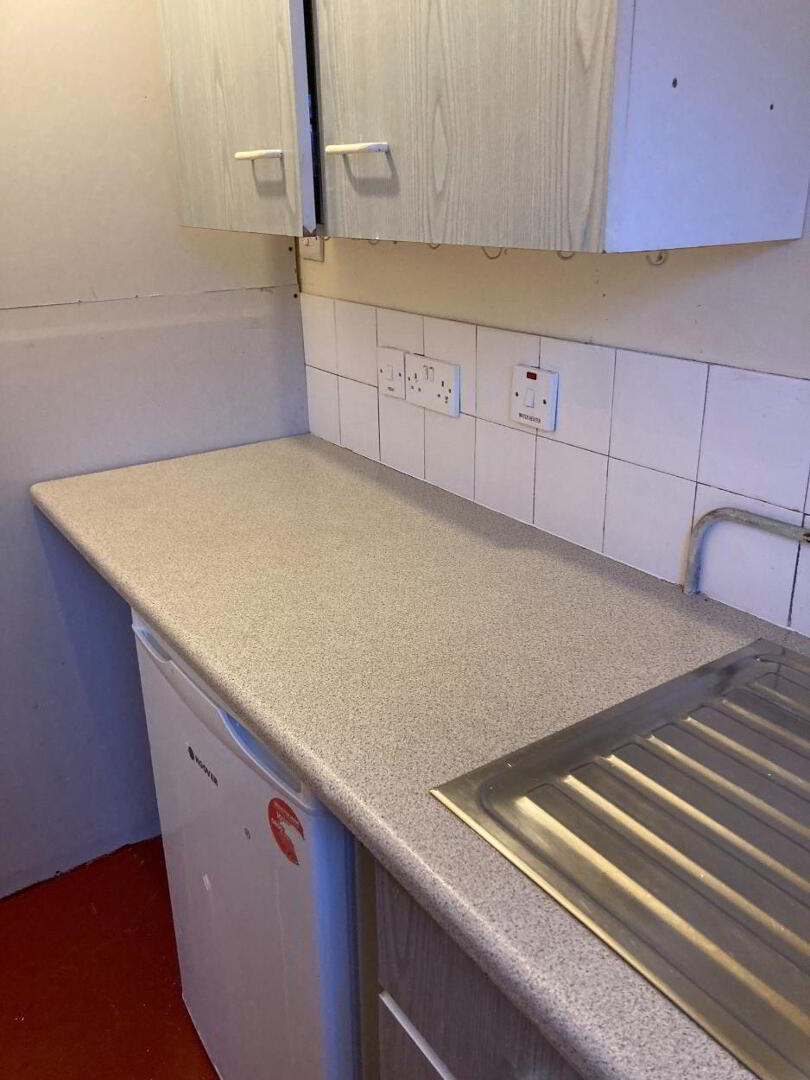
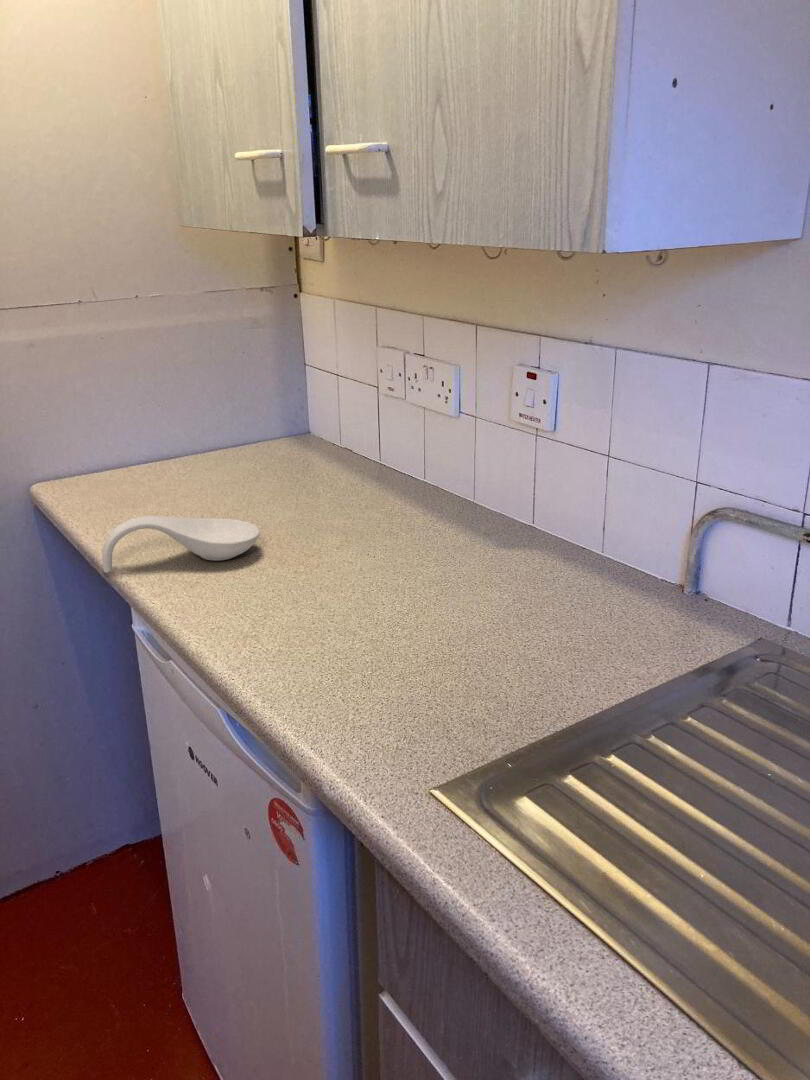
+ spoon rest (181, 537)
